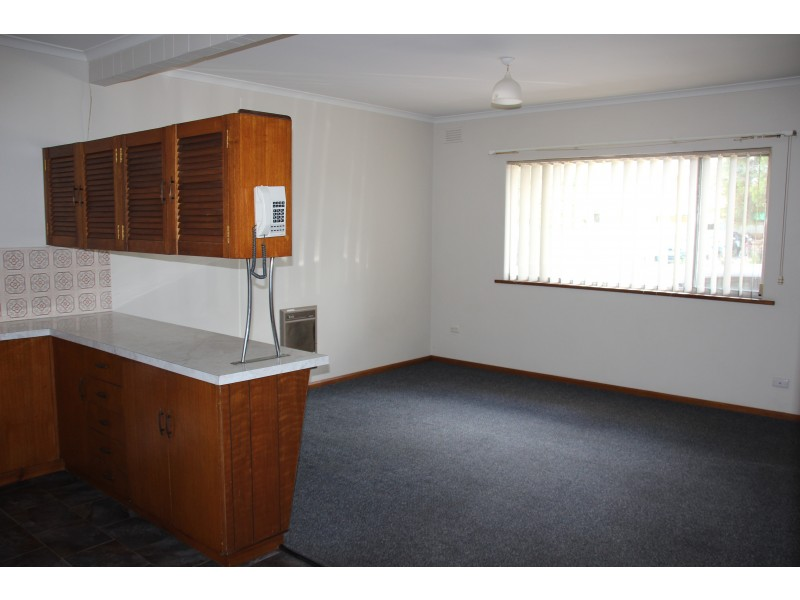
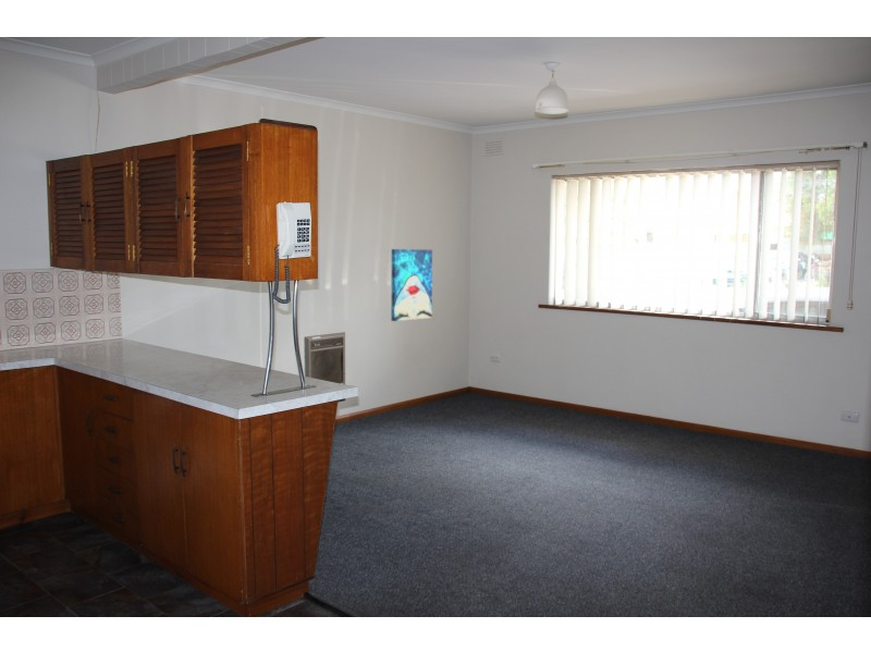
+ wall art (412, 284)
